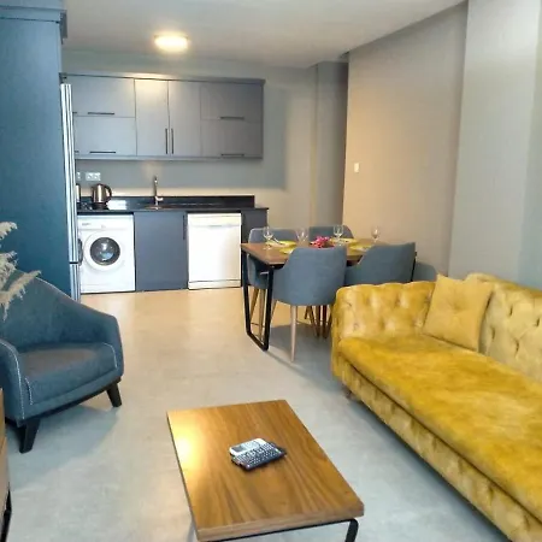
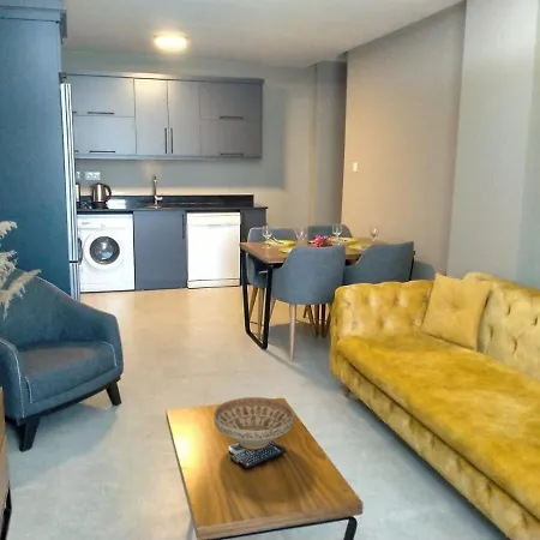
+ decorative bowl (253, 427)
